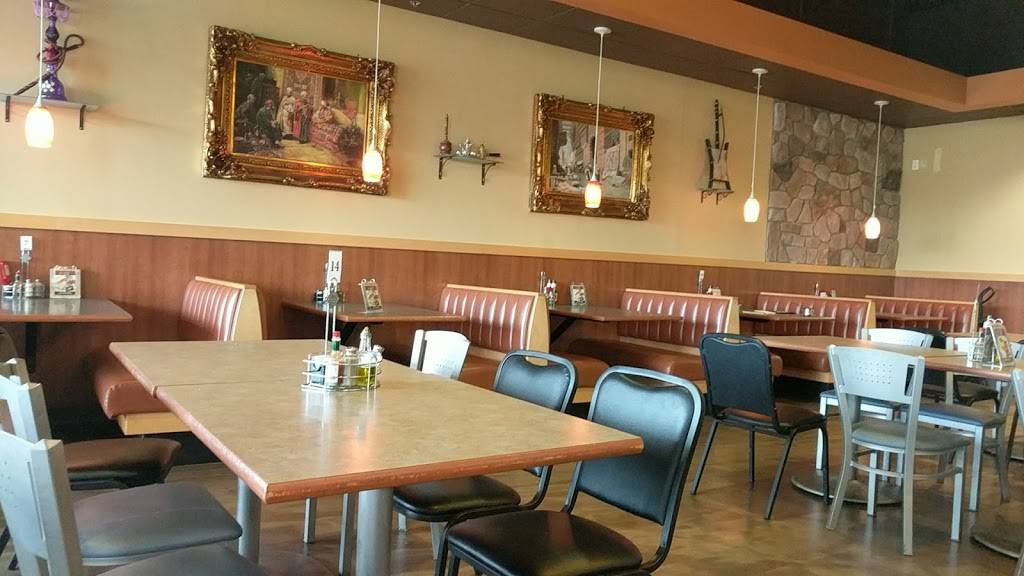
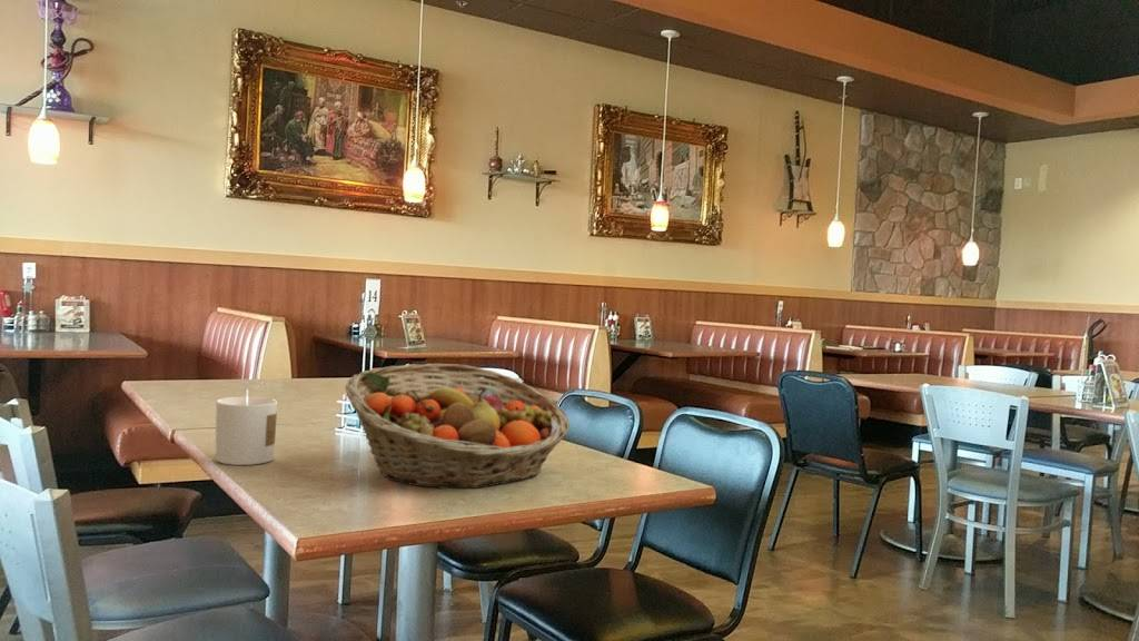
+ fruit basket (459, 421)
+ candle (246, 424)
